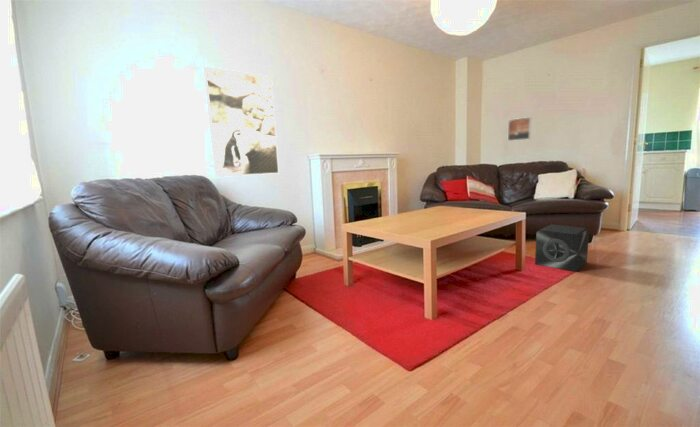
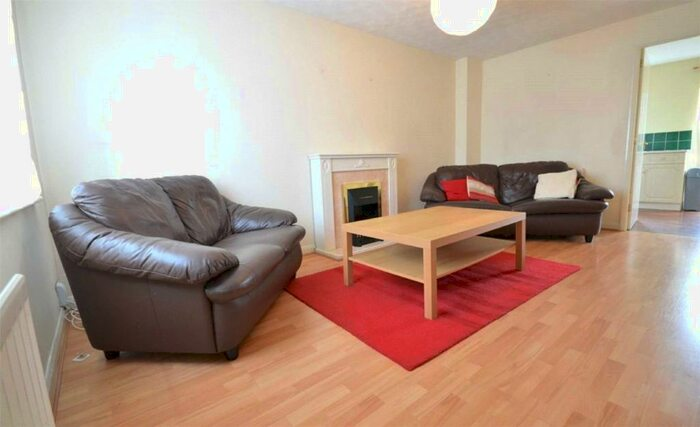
- speaker (561, 246)
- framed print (519, 129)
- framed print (244, 124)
